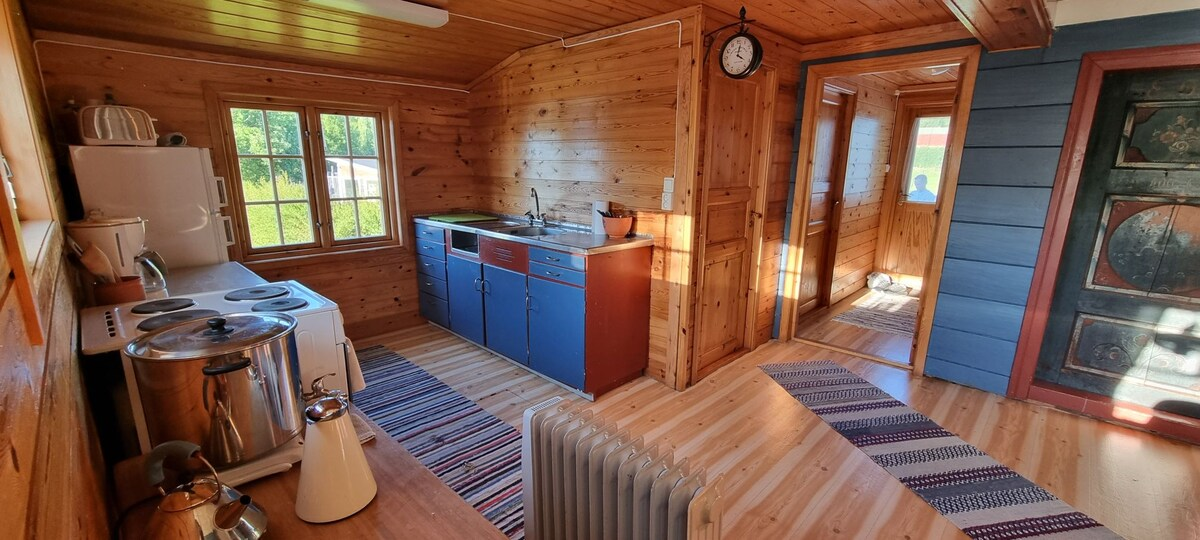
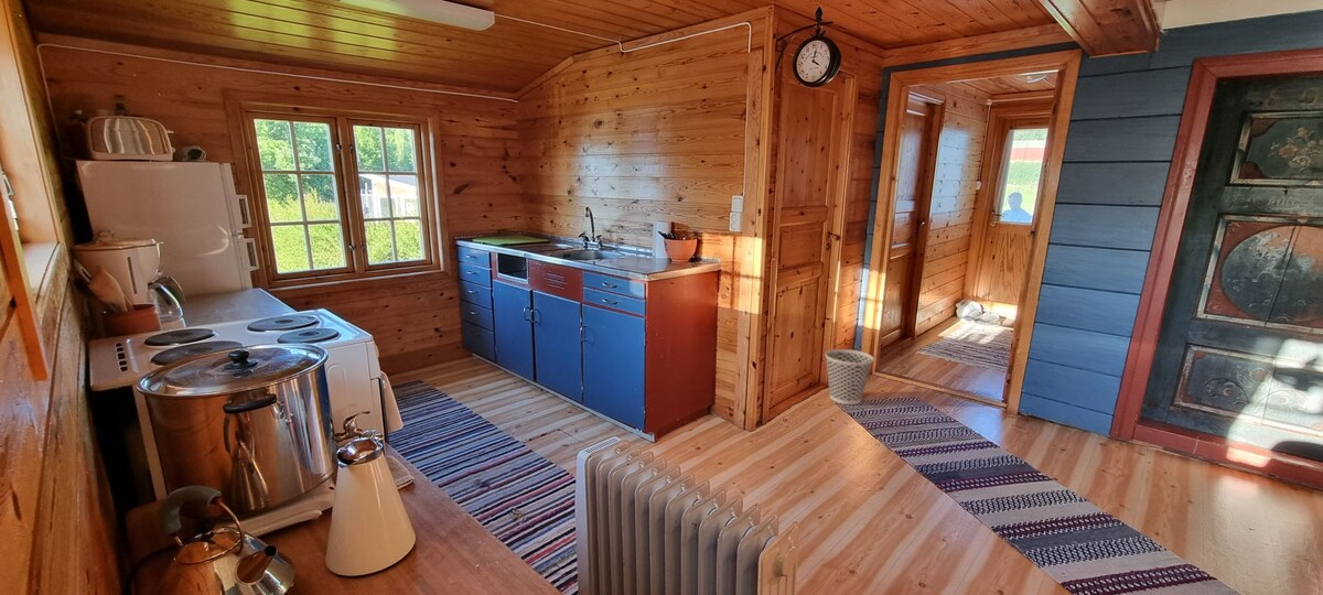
+ wastebasket (847, 377)
